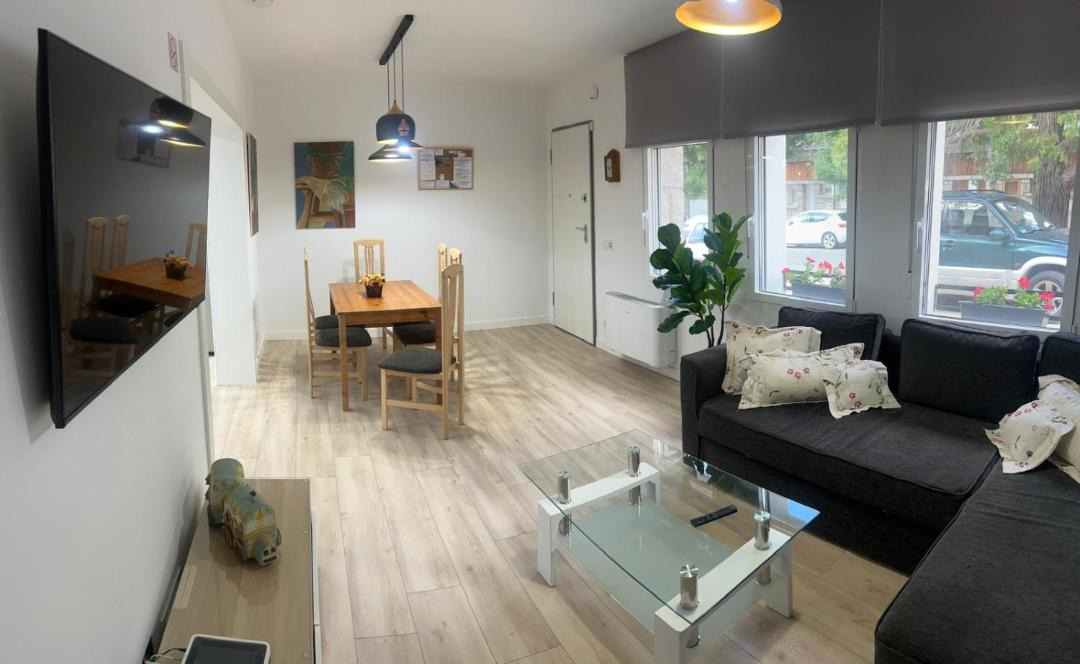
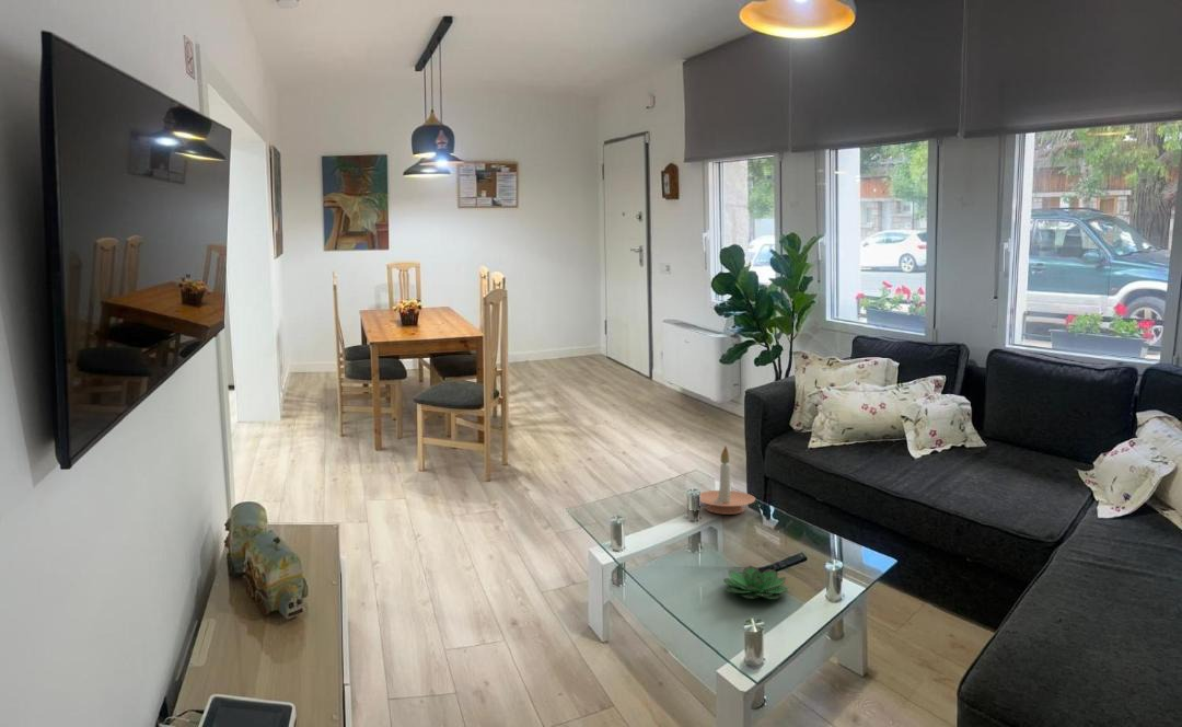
+ candle holder (725, 476)
+ succulent plant (755, 582)
